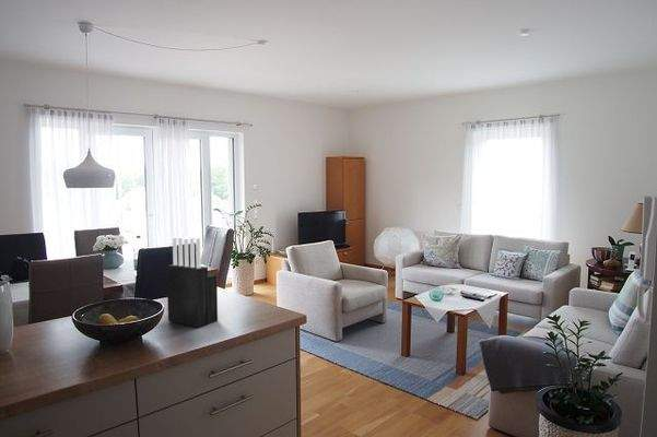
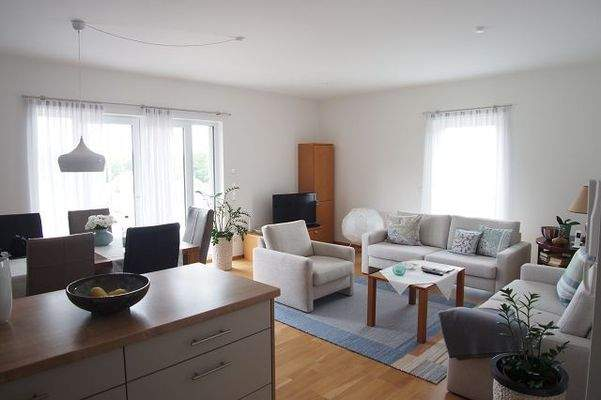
- knife block (193, 279)
